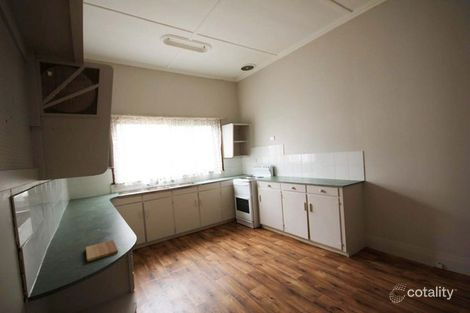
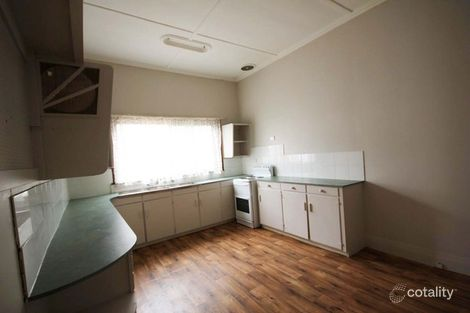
- cutting board (101, 249)
